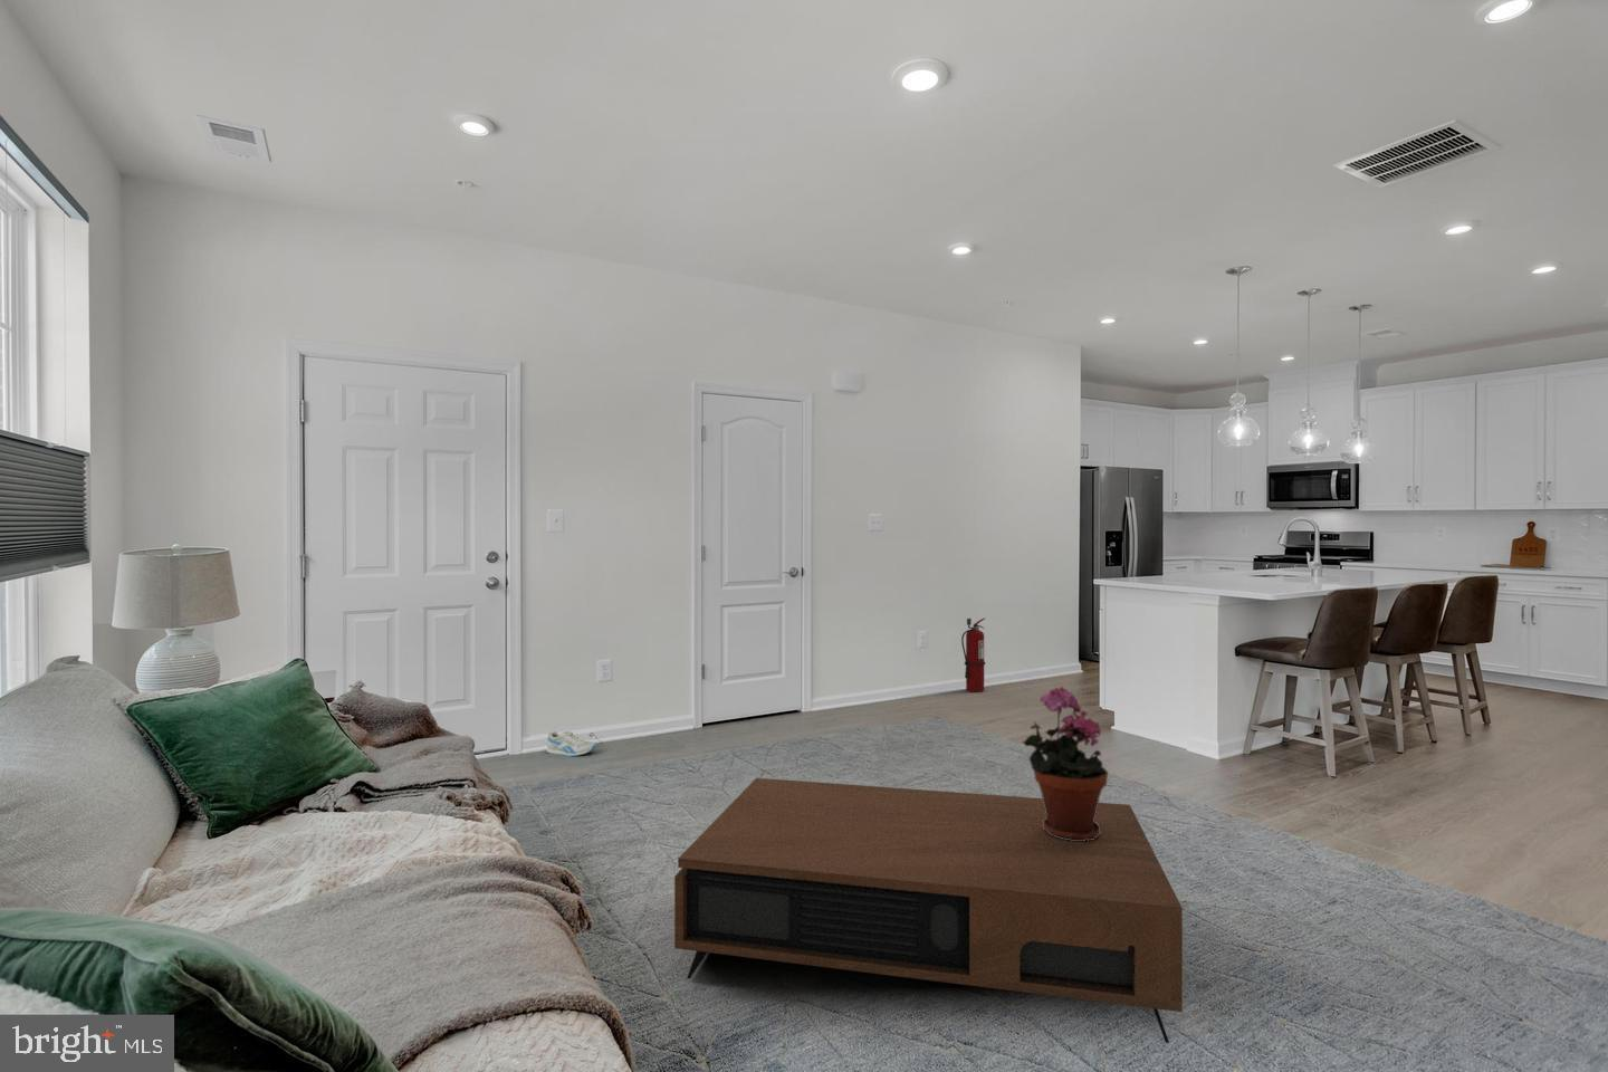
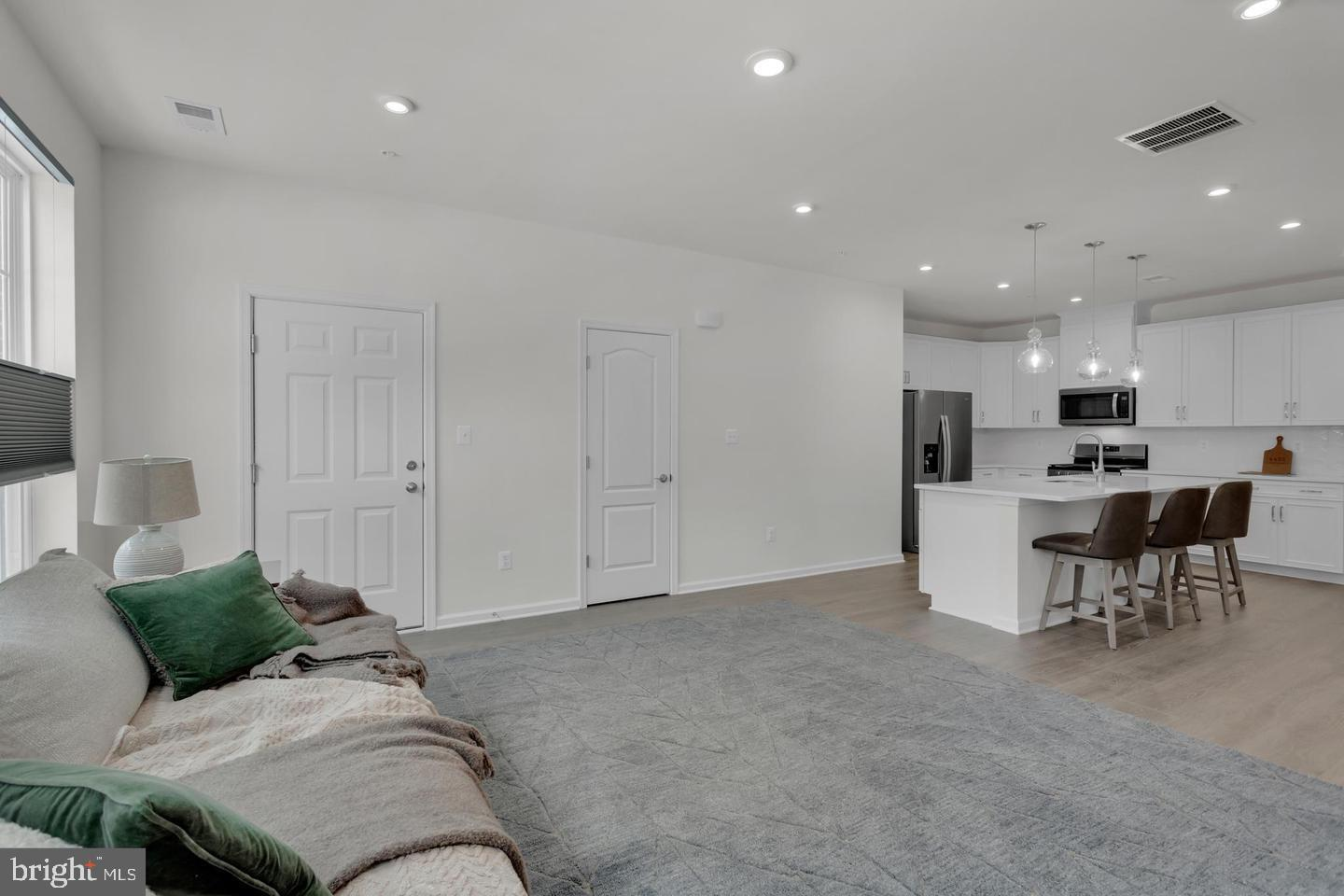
- coffee table (922, 884)
- potted plant (1067, 760)
- fire extinguisher (973, 654)
- sneaker (571, 743)
